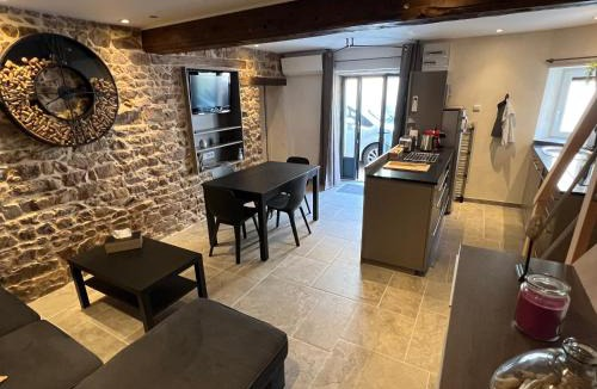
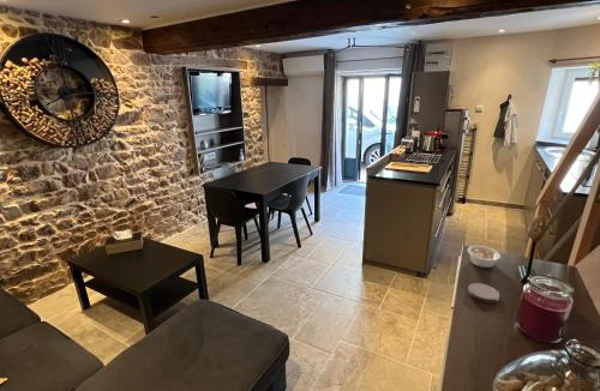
+ legume (482, 257)
+ coaster (482, 291)
